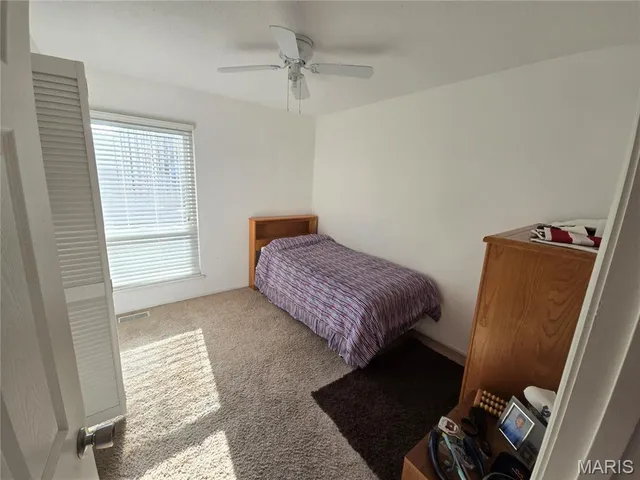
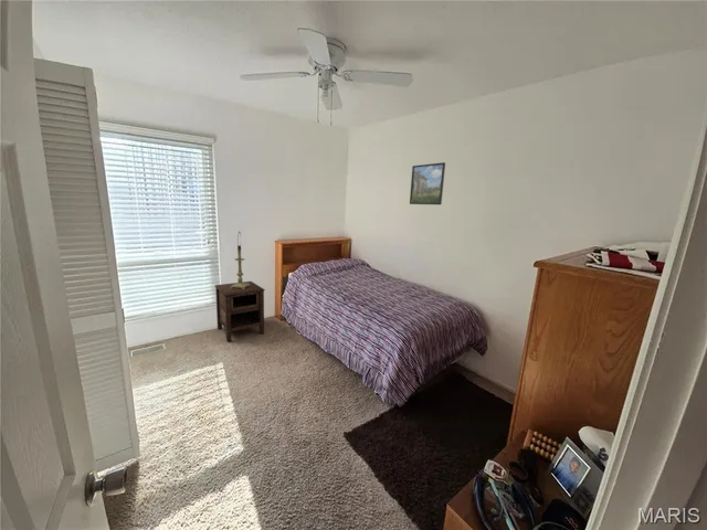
+ nightstand (240, 309)
+ table lamp (239, 258)
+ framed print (426, 184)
